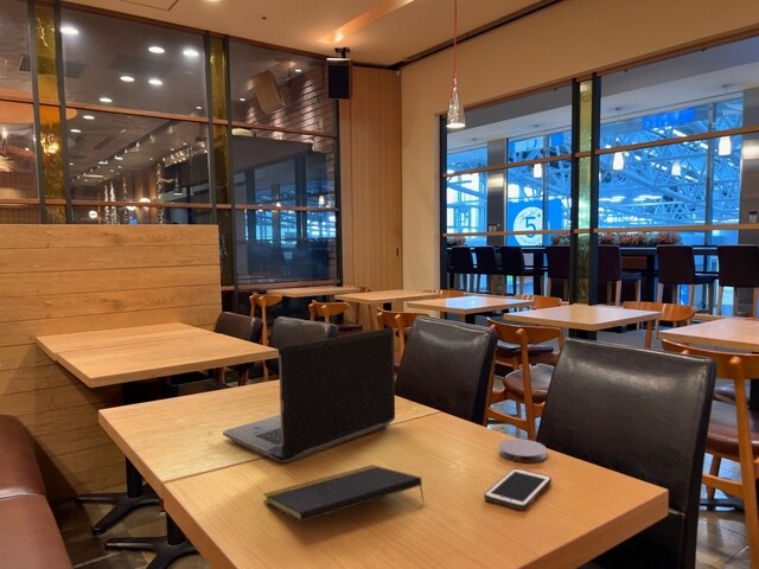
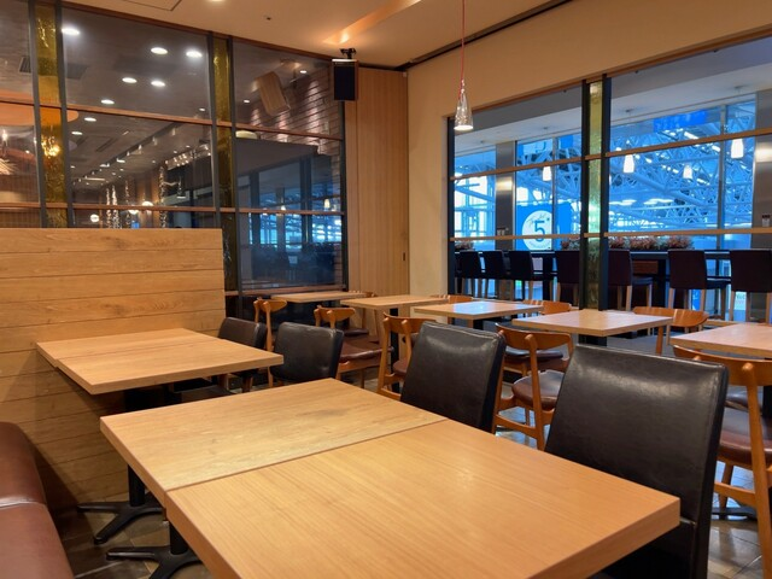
- coaster (522, 449)
- cell phone (518, 487)
- laptop computer (310, 382)
- notepad (342, 490)
